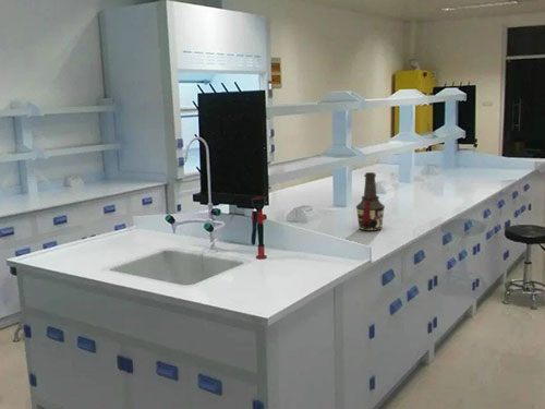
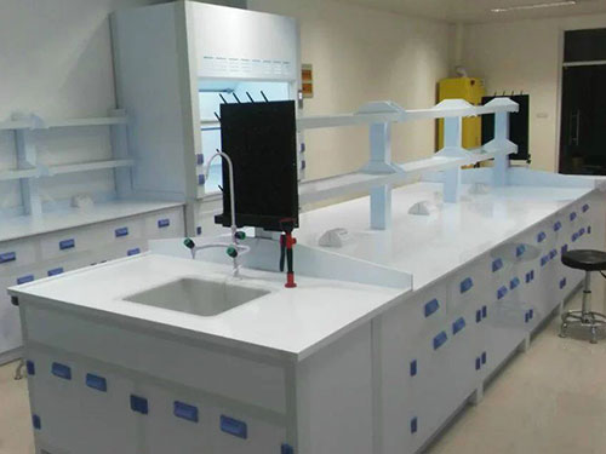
- bottle (370, 201)
